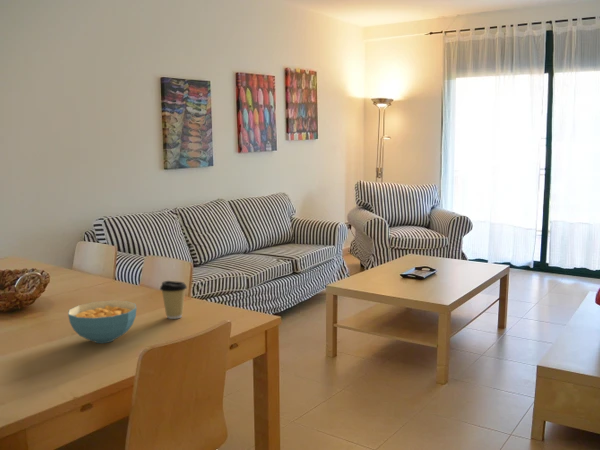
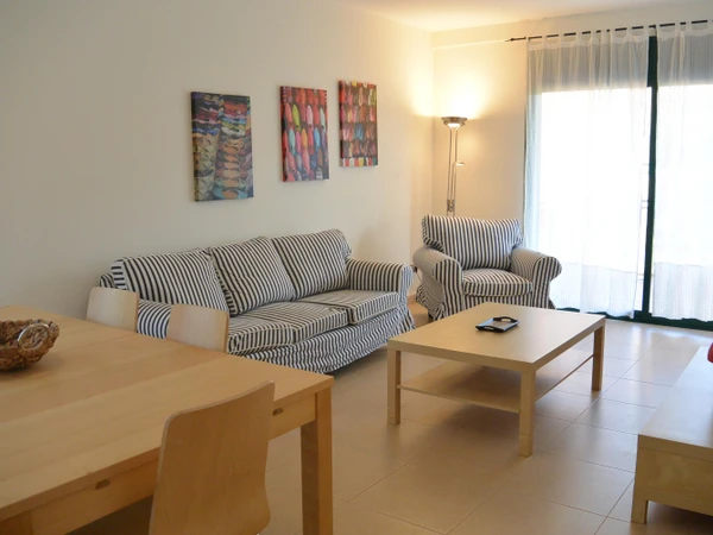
- coffee cup (173, 299)
- cereal bowl (103, 324)
